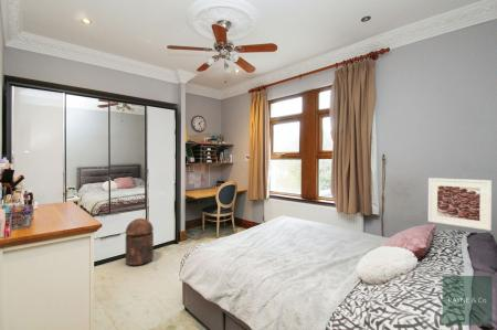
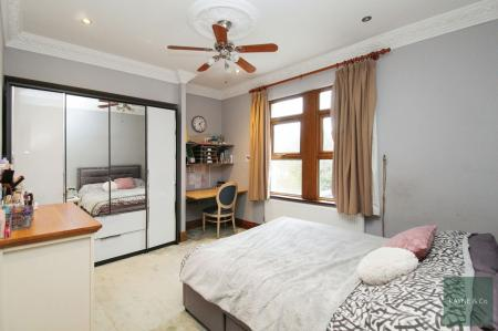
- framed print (457, 202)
- trash can (139, 239)
